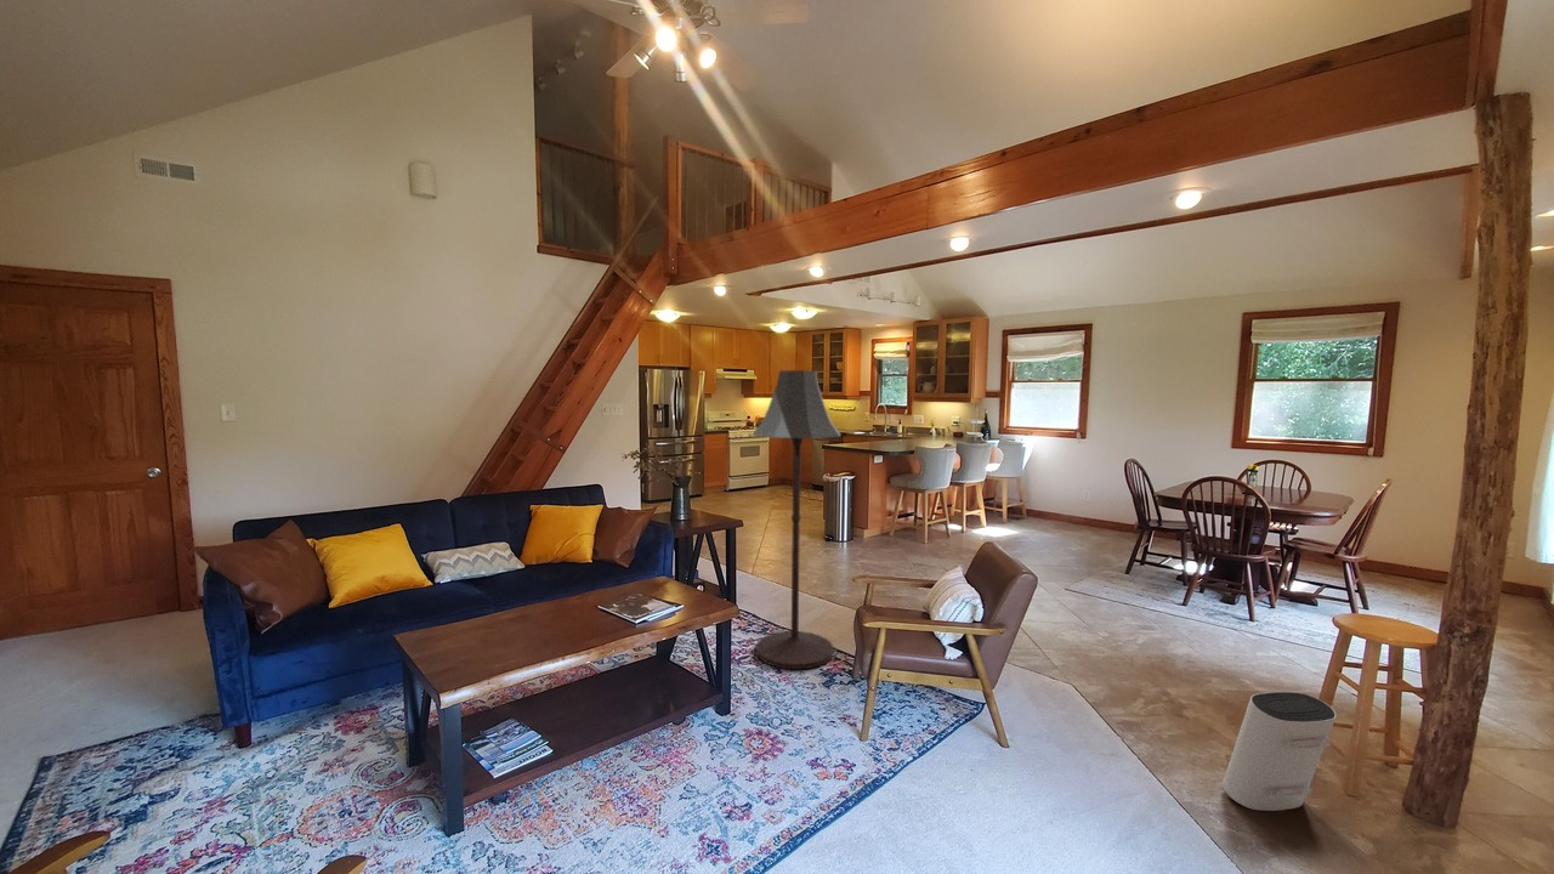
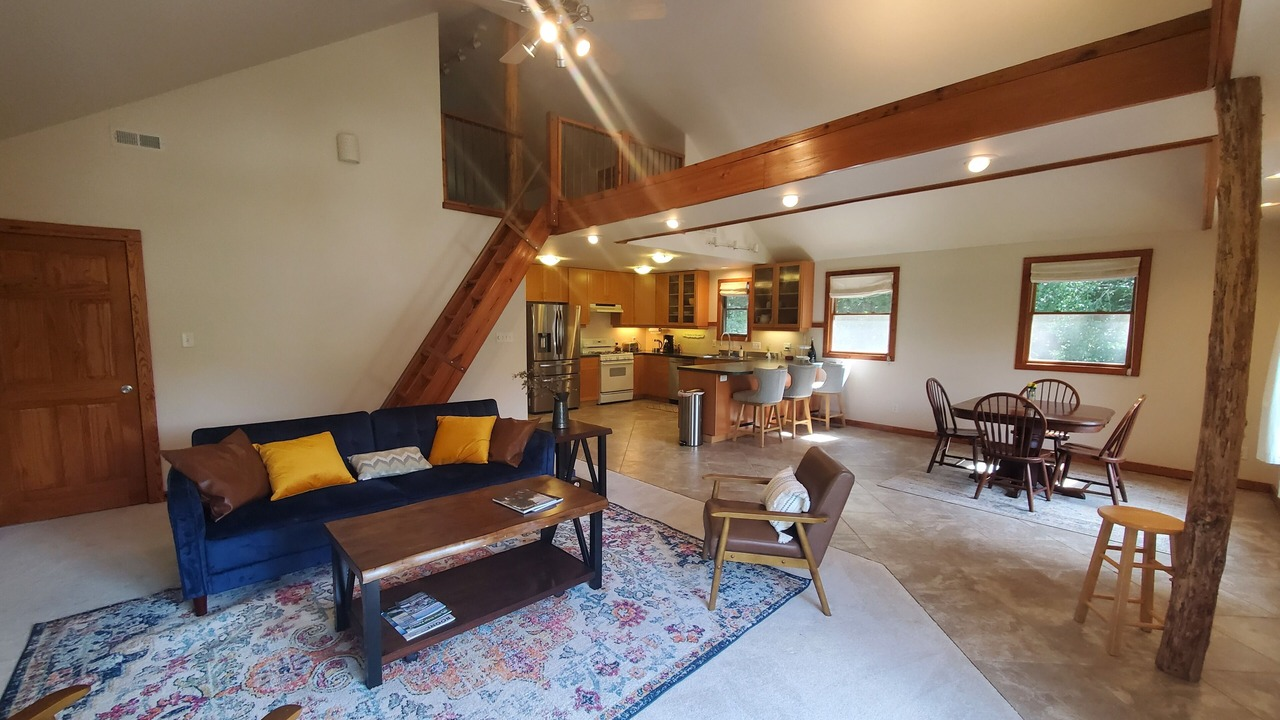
- air purifier (1276, 750)
- floor lamp (795, 513)
